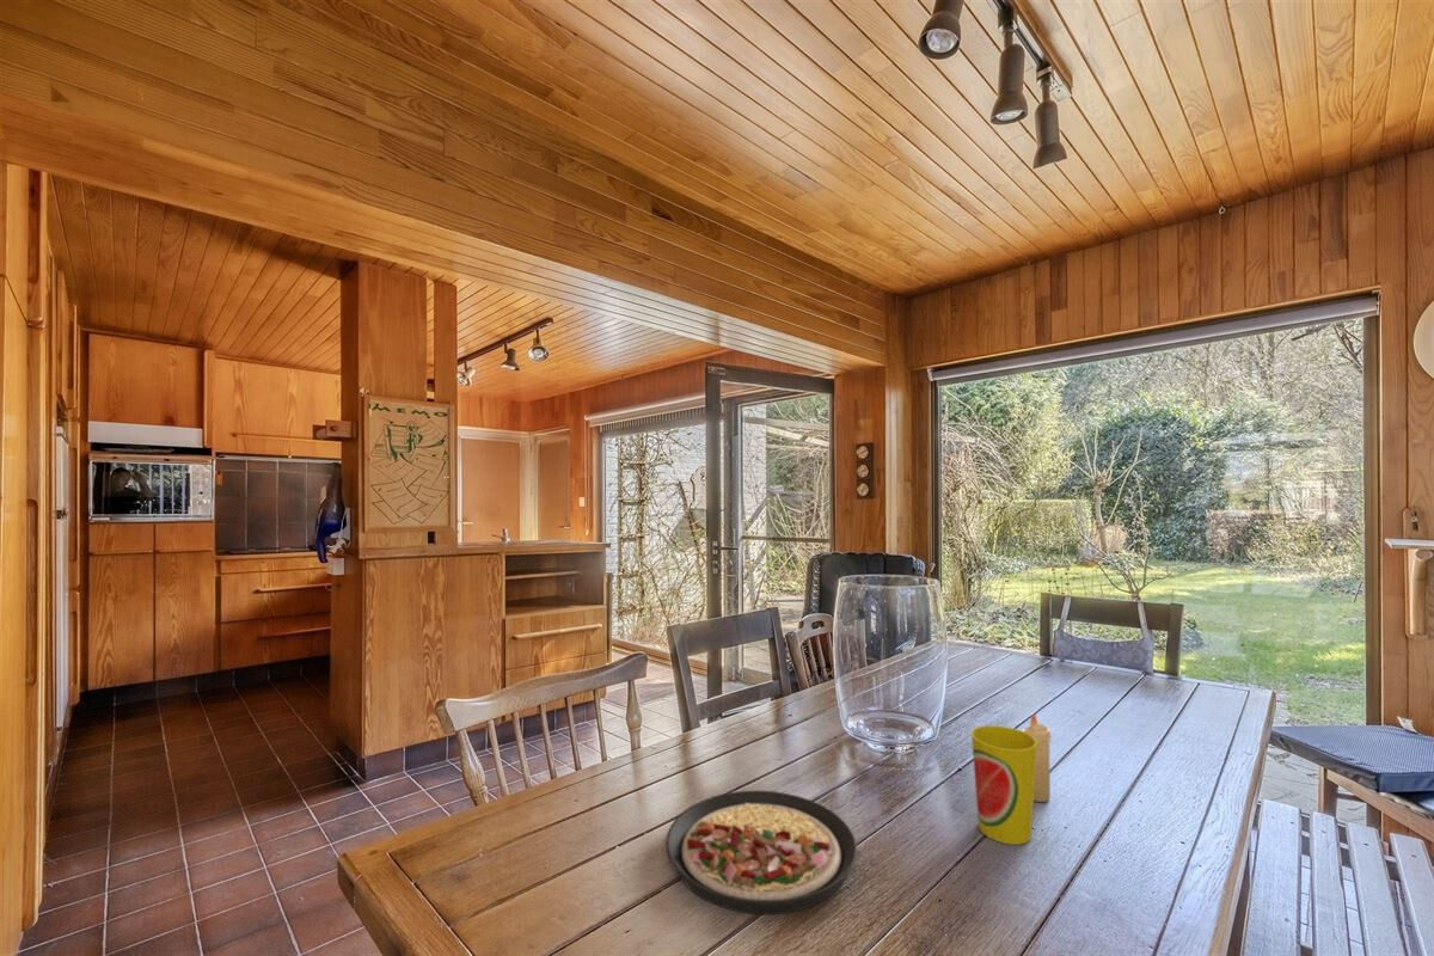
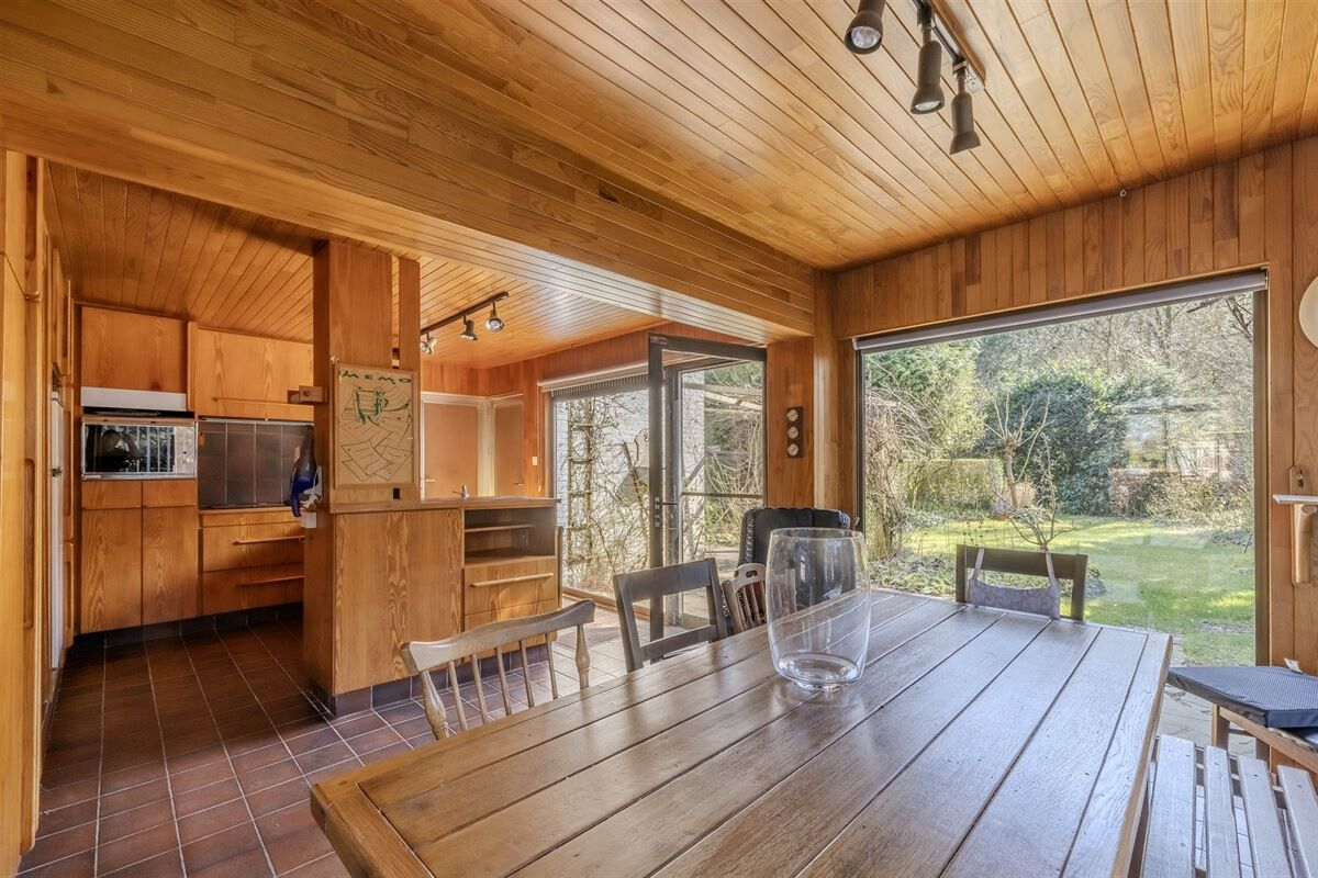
- candle (1036, 754)
- cup (1004, 784)
- plate (760, 841)
